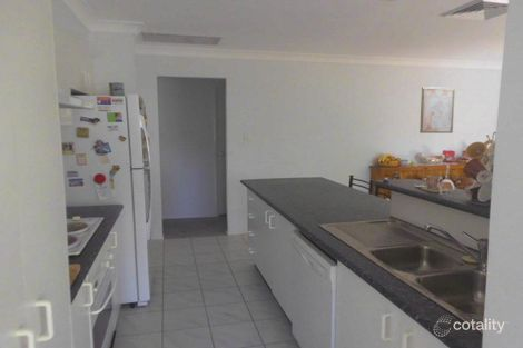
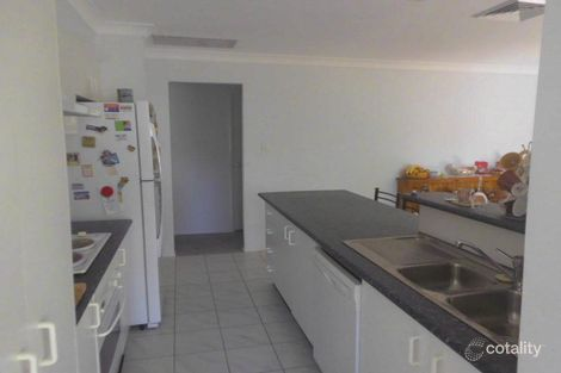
- wall art (437, 110)
